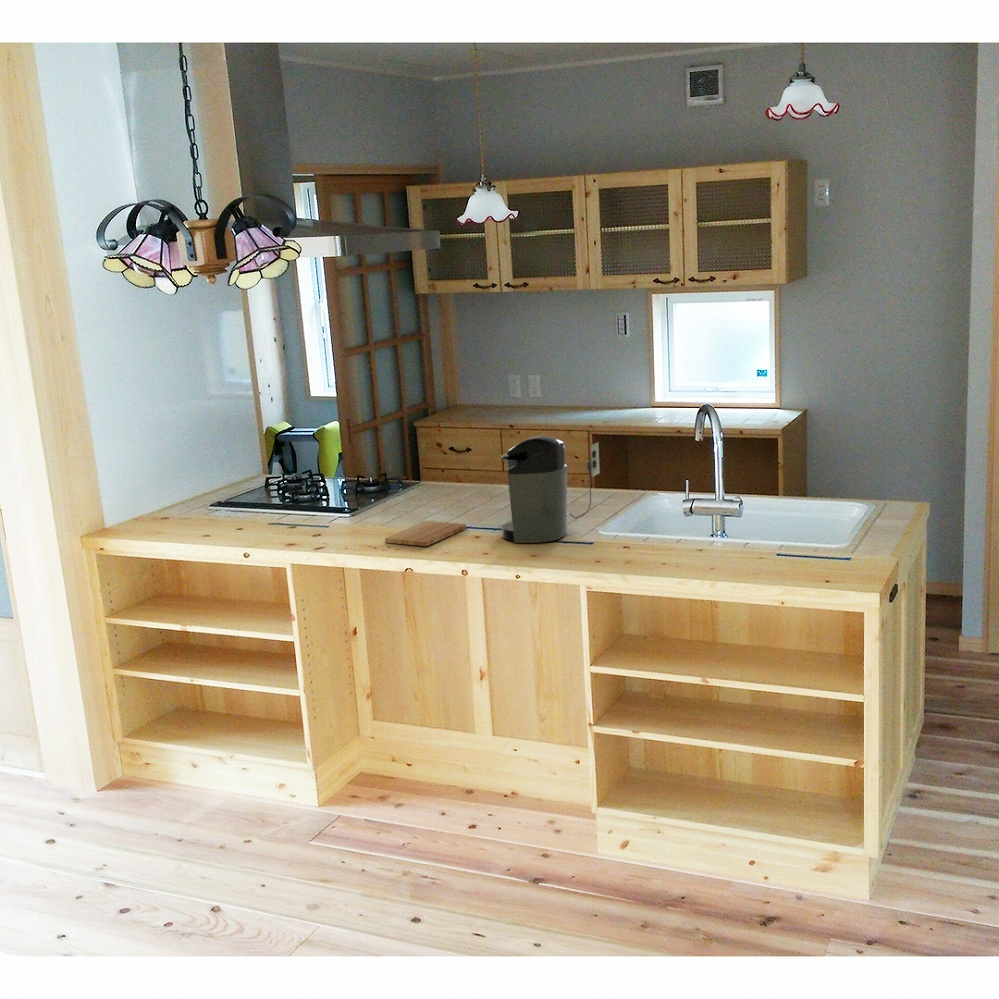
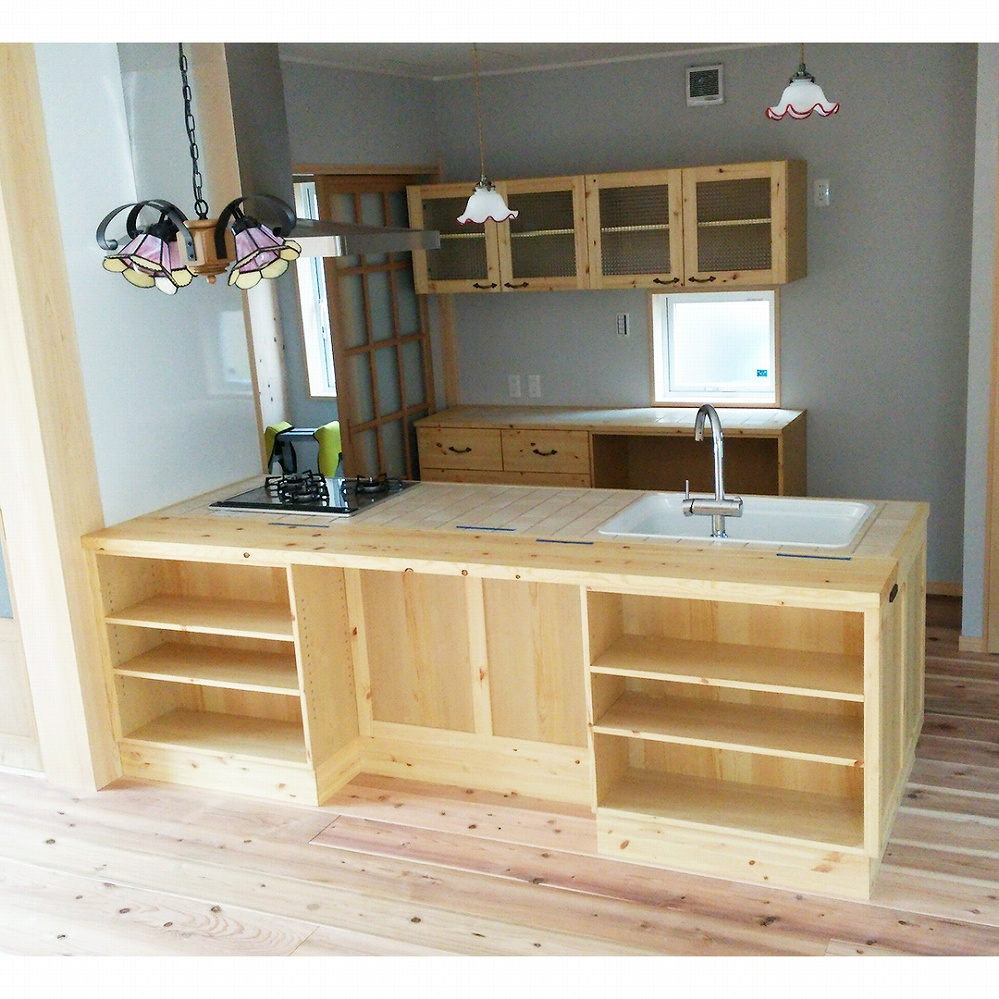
- coffee maker (544, 482)
- cutting board (426, 533)
